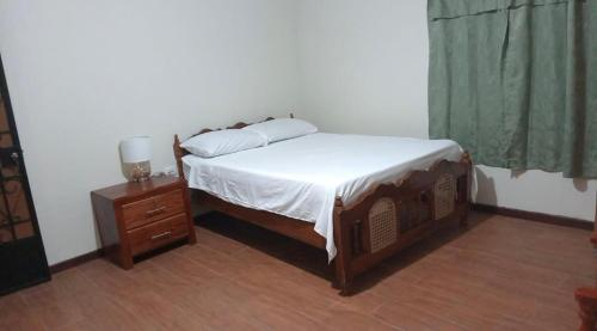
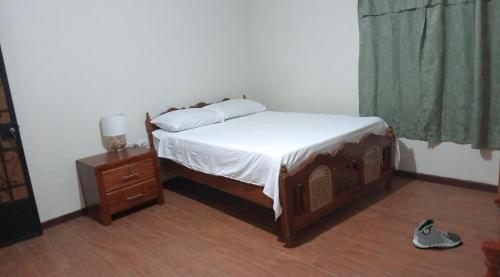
+ sneaker (437, 232)
